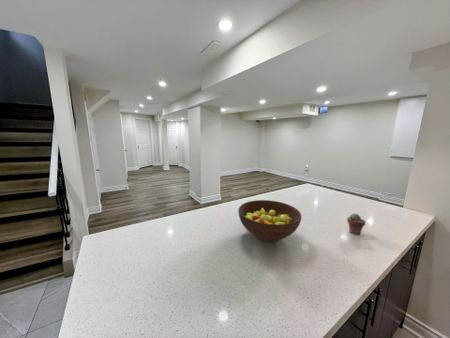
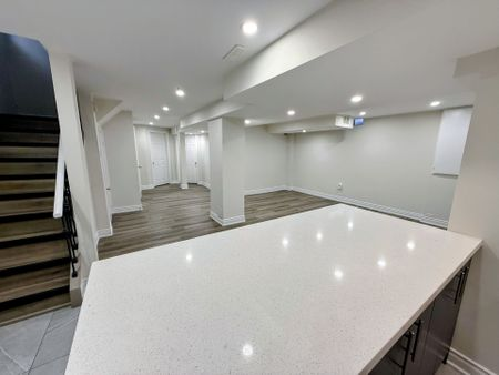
- fruit bowl (268, 223)
- potted succulent (355, 223)
